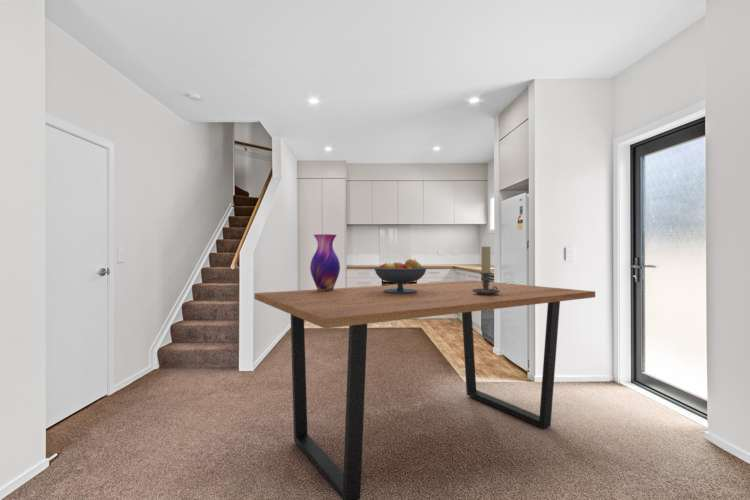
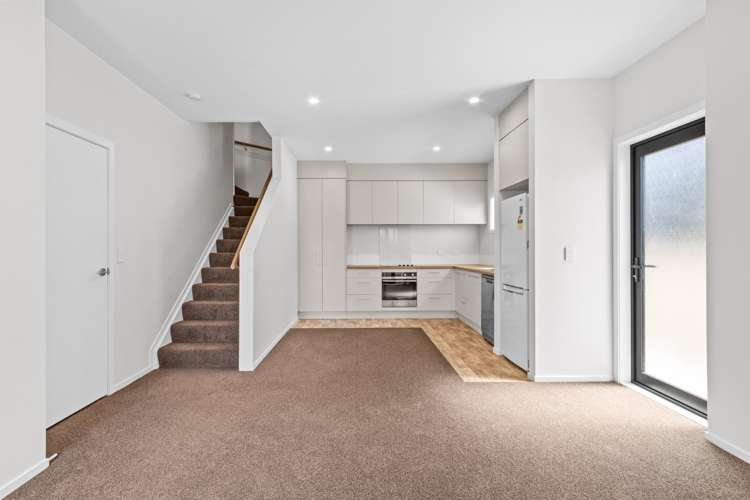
- fruit bowl (400, 275)
- vase (325, 262)
- candle holder (487, 269)
- dining table (464, 356)
